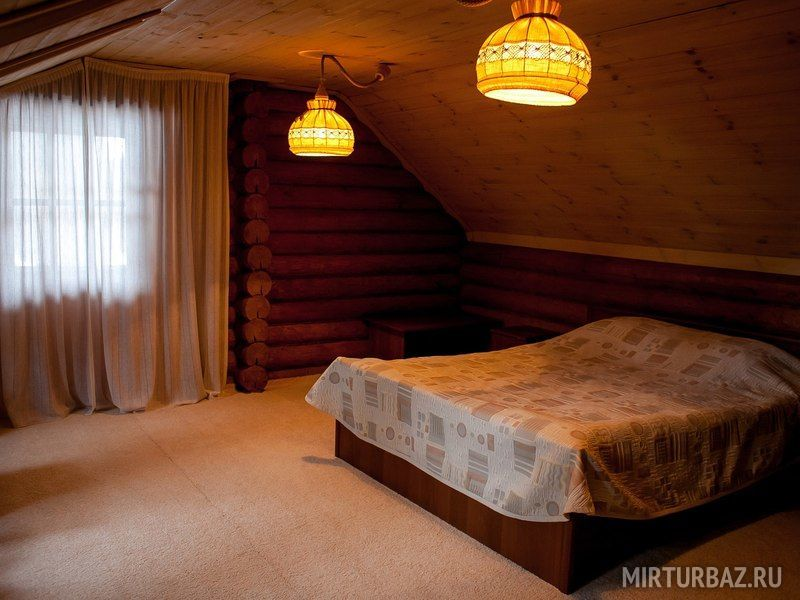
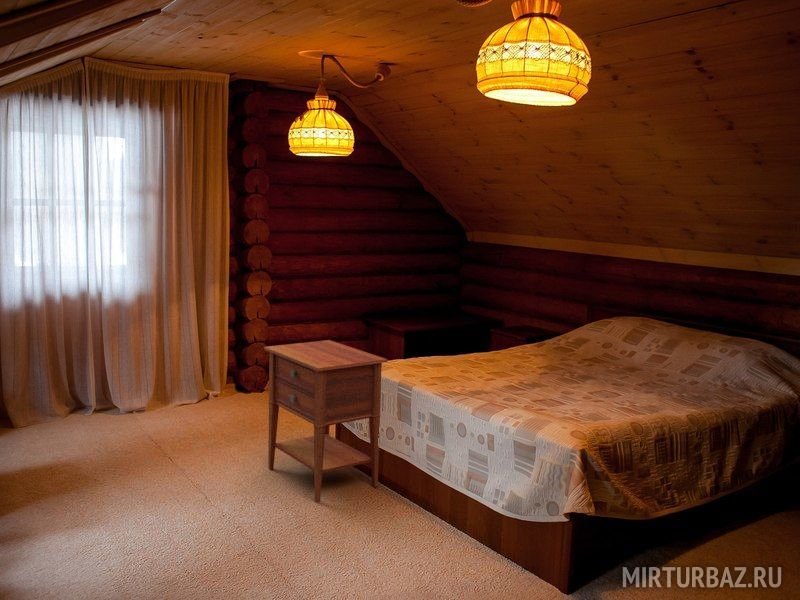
+ nightstand (322, 415)
